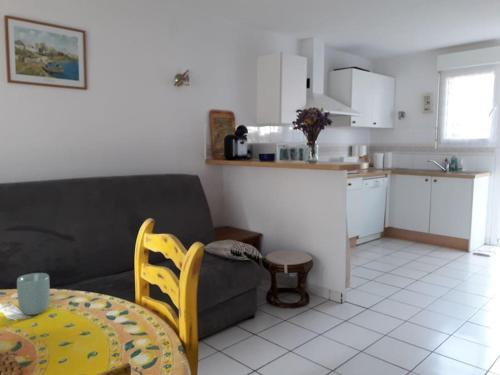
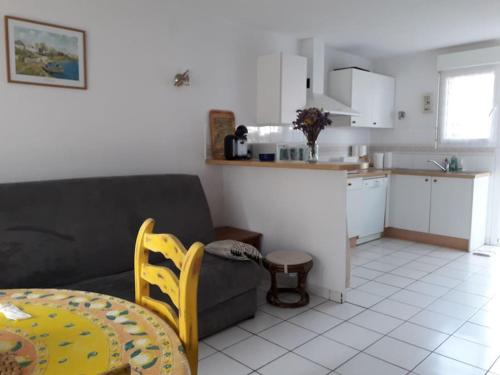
- cup (33, 294)
